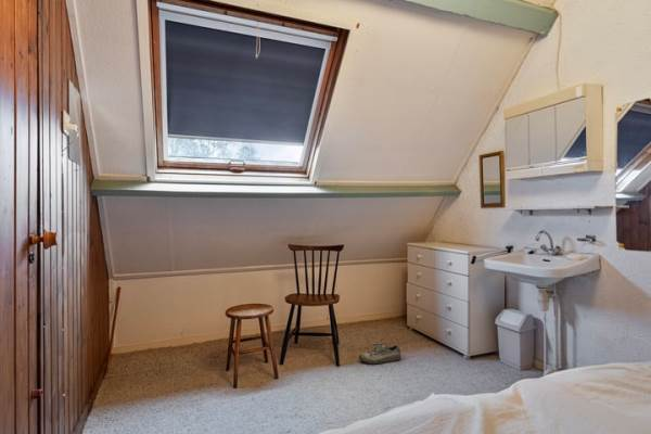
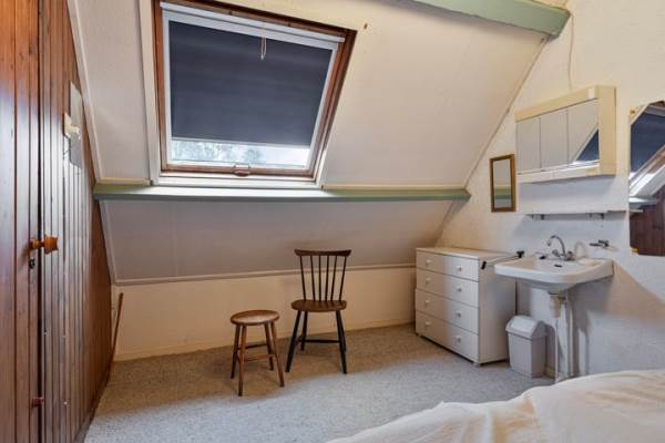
- shoe (380, 352)
